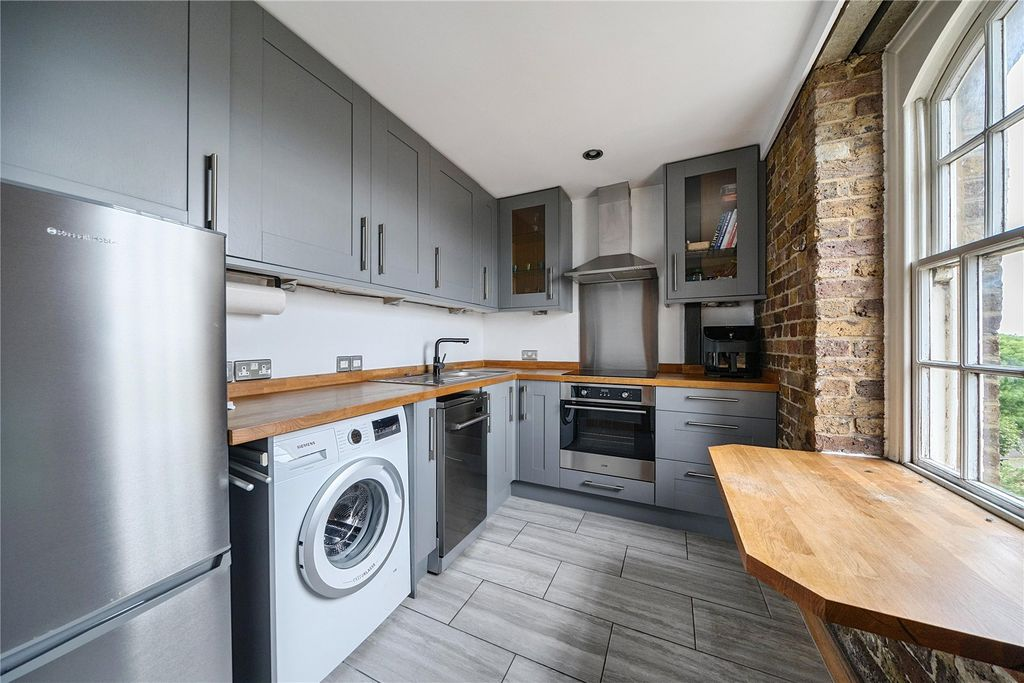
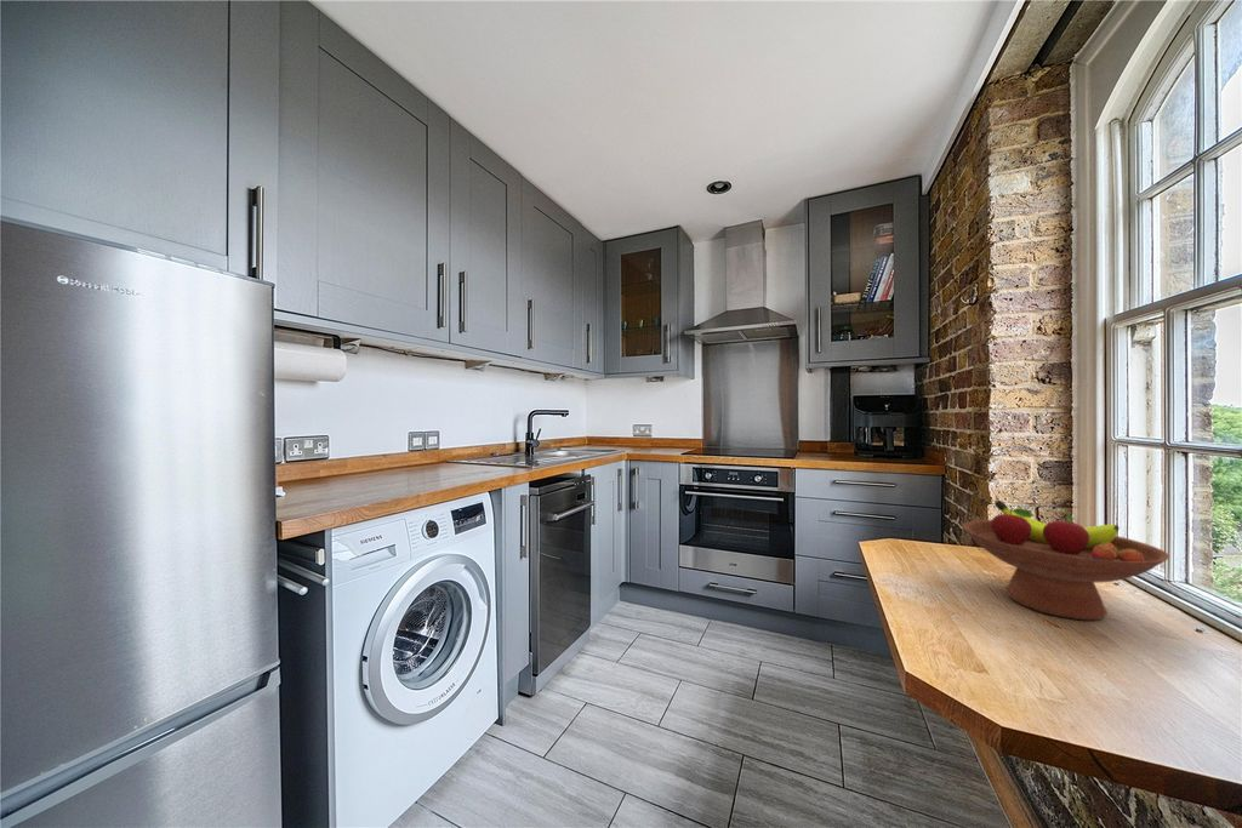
+ fruit bowl (1053, 558)
